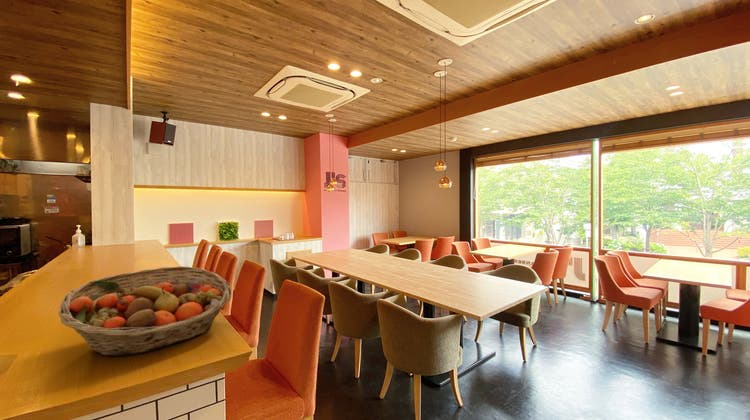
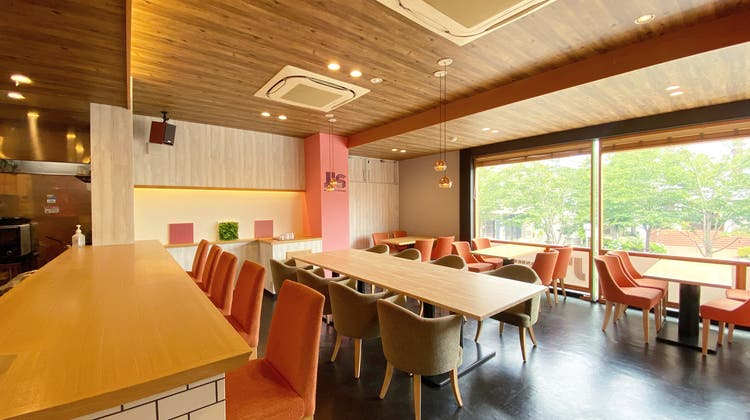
- fruit basket (156, 305)
